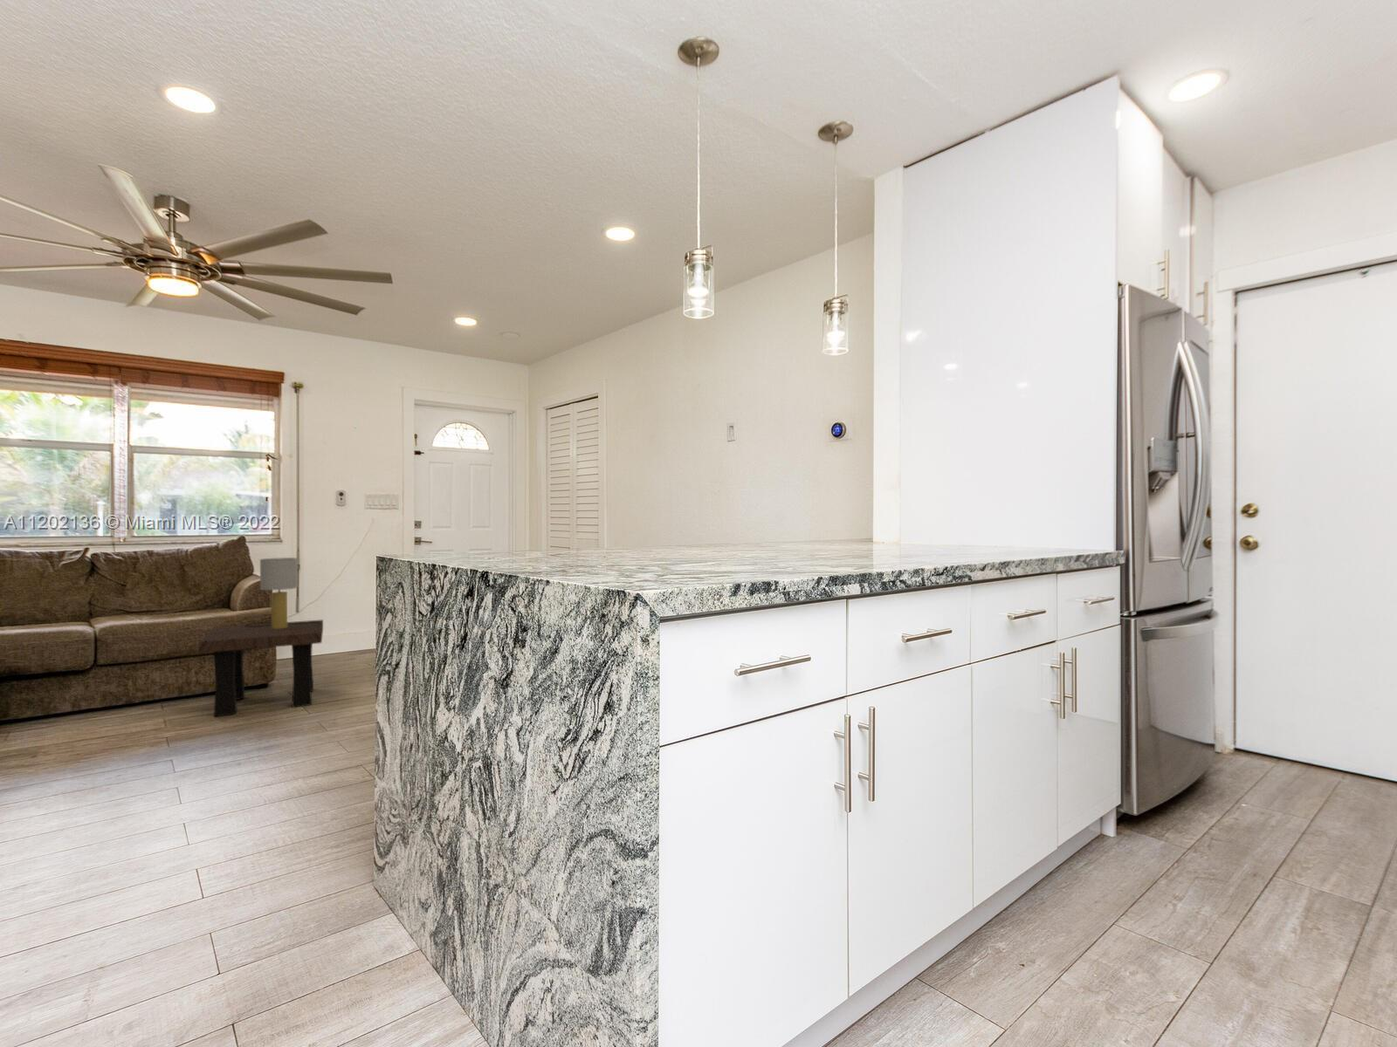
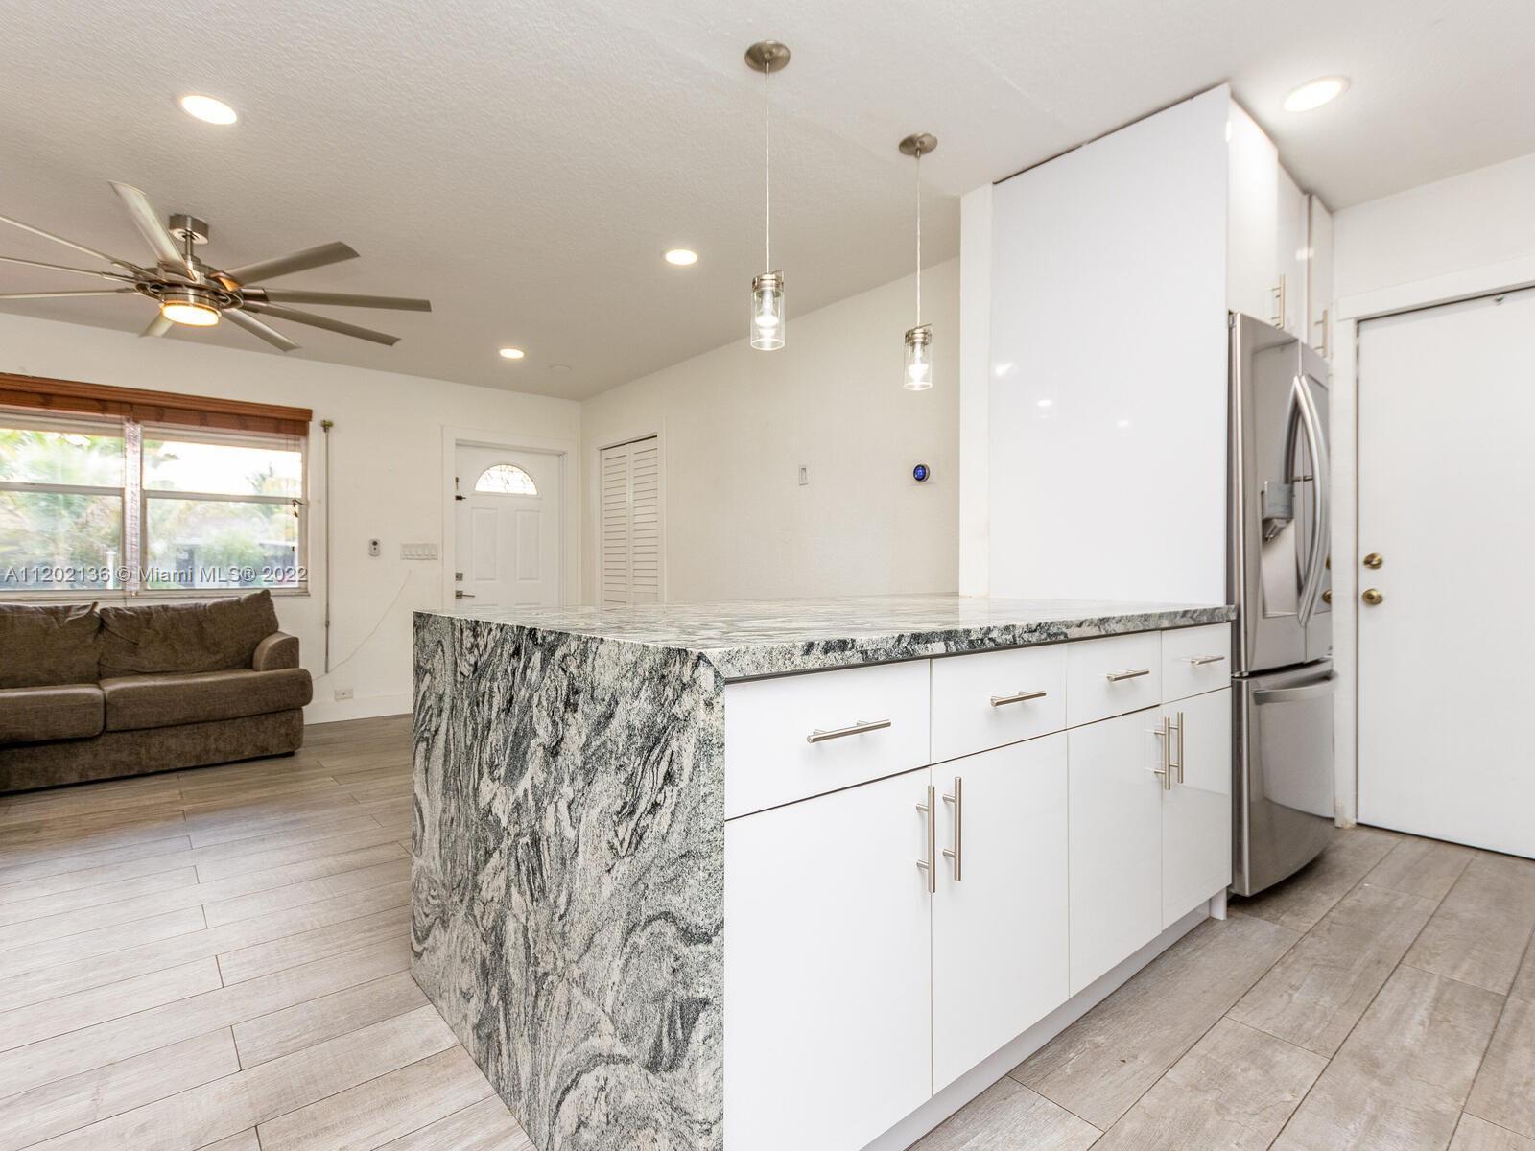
- side table (263, 648)
- table lamp (283, 592)
